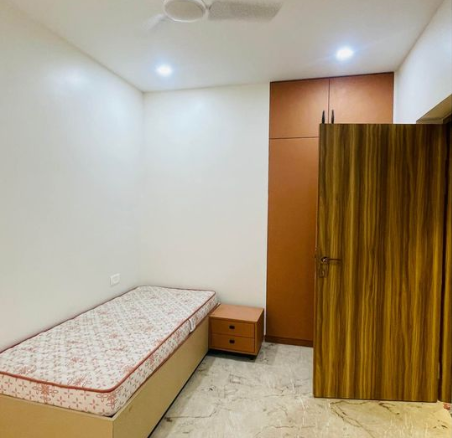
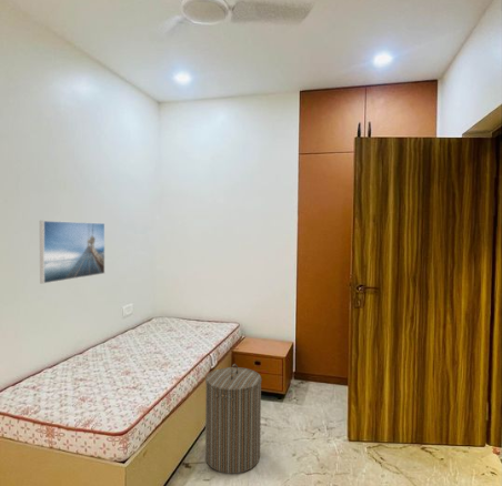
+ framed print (76, 250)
+ laundry hamper (232, 411)
